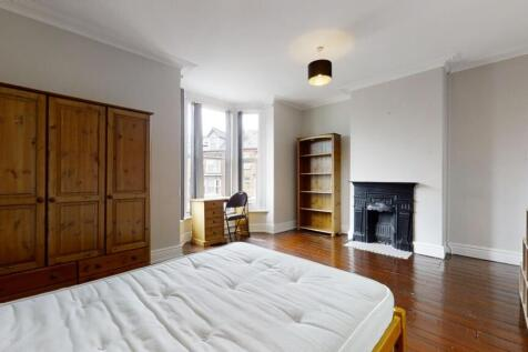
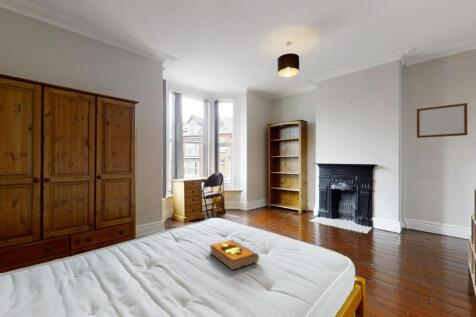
+ hardback book (233, 253)
+ writing board (440, 121)
